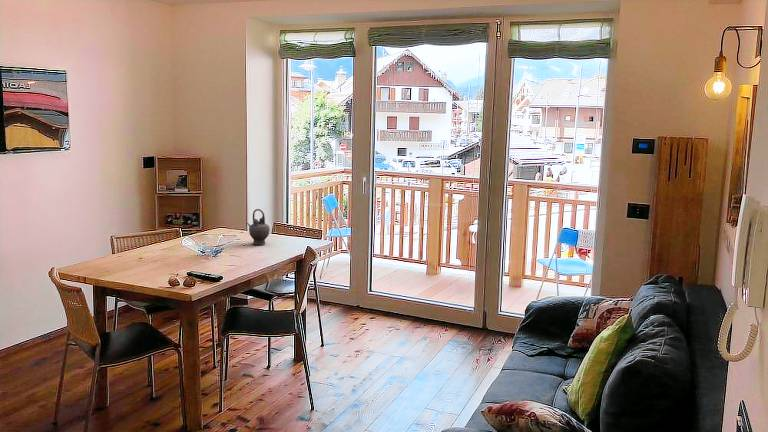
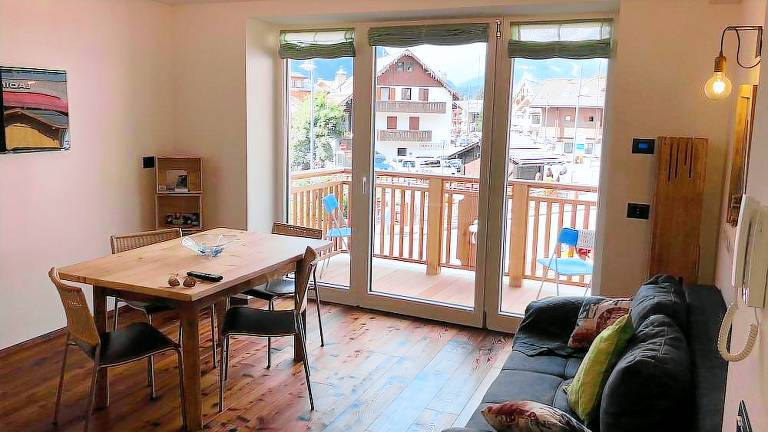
- teapot (257, 226)
